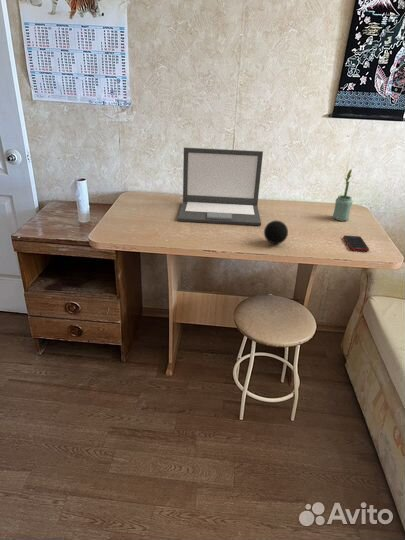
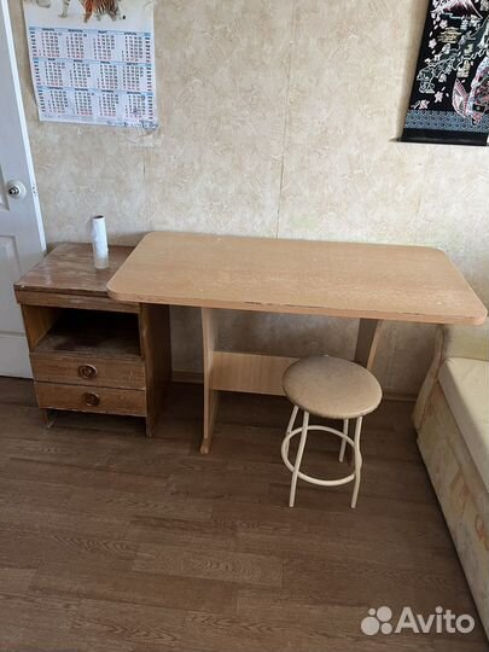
- laptop (221, 185)
- potted plant (345, 194)
- cell phone (355, 243)
- decorative ball (275, 232)
